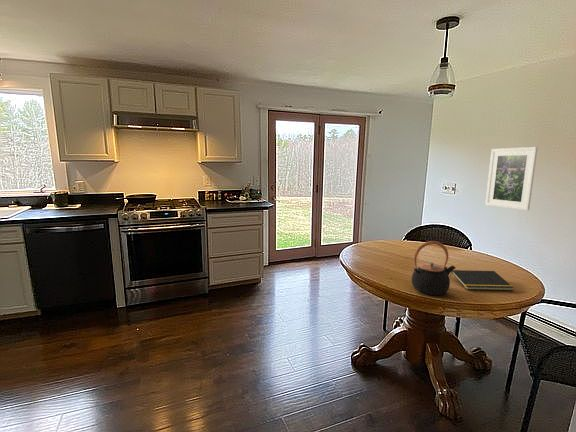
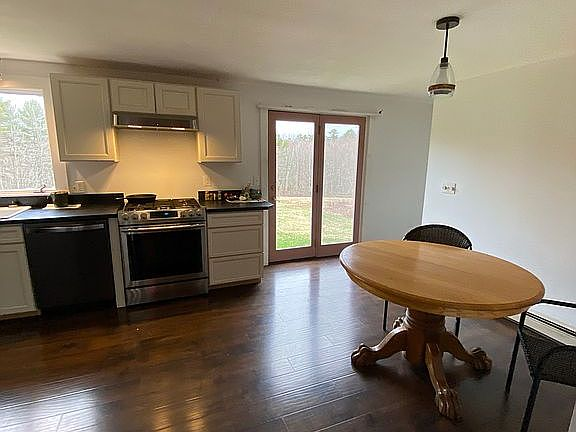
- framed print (509, 178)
- teapot (434, 265)
- notepad (481, 279)
